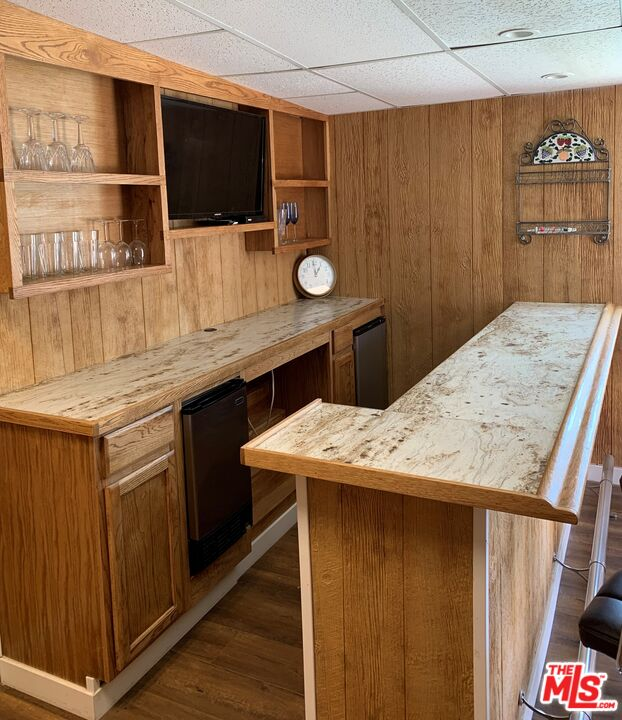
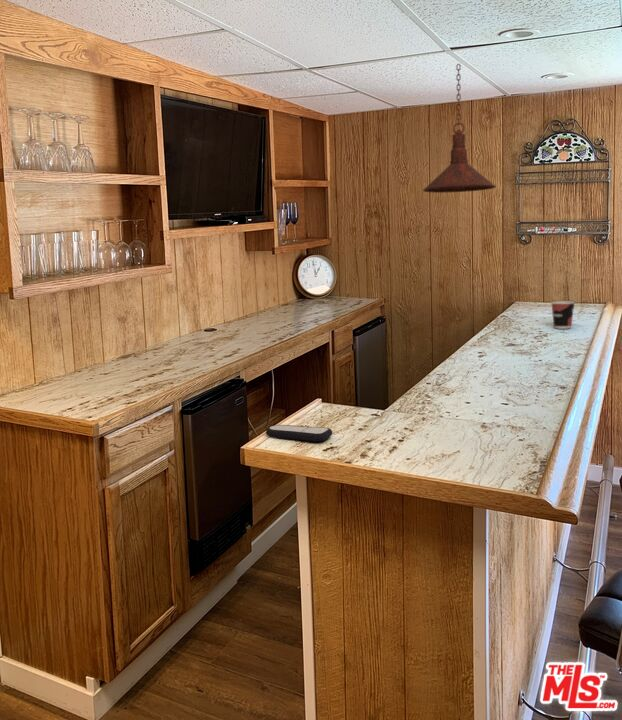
+ pendant light (459, 129)
+ remote control (298, 432)
+ cup (562, 315)
